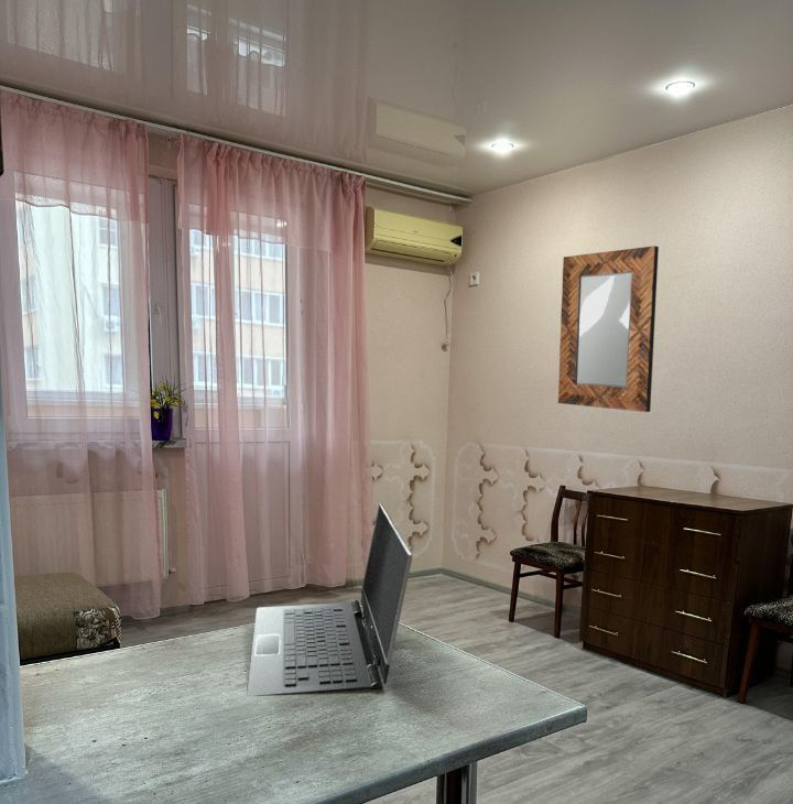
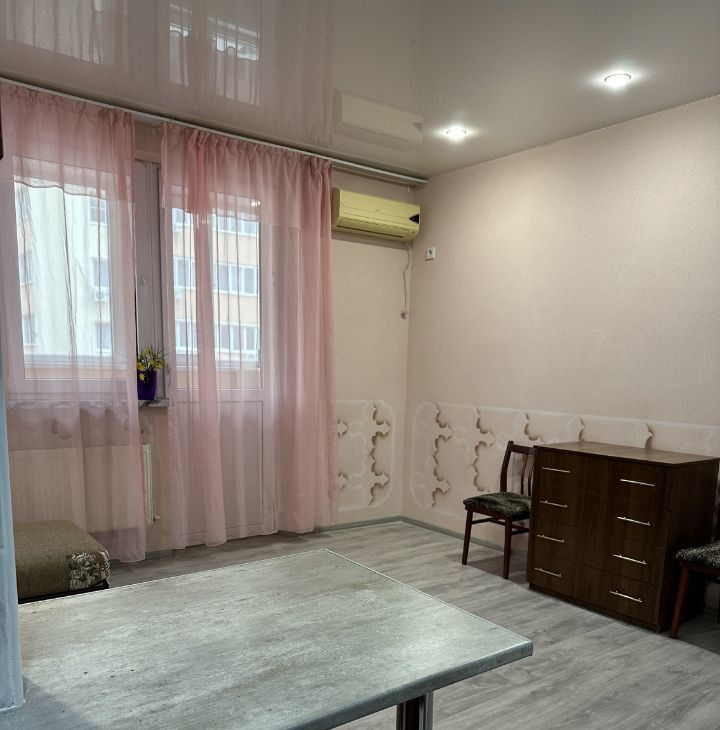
- home mirror (604, 330)
- laptop computer (324, 604)
